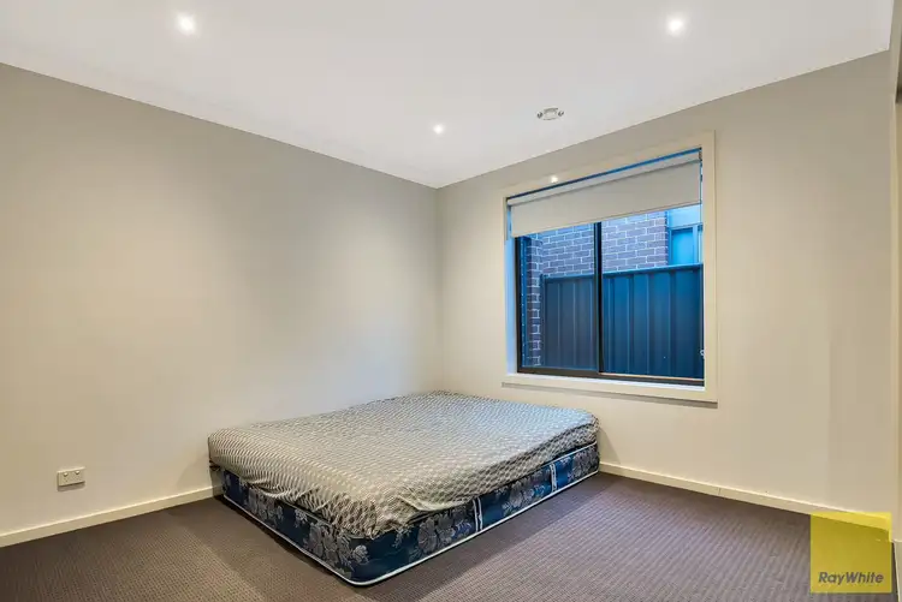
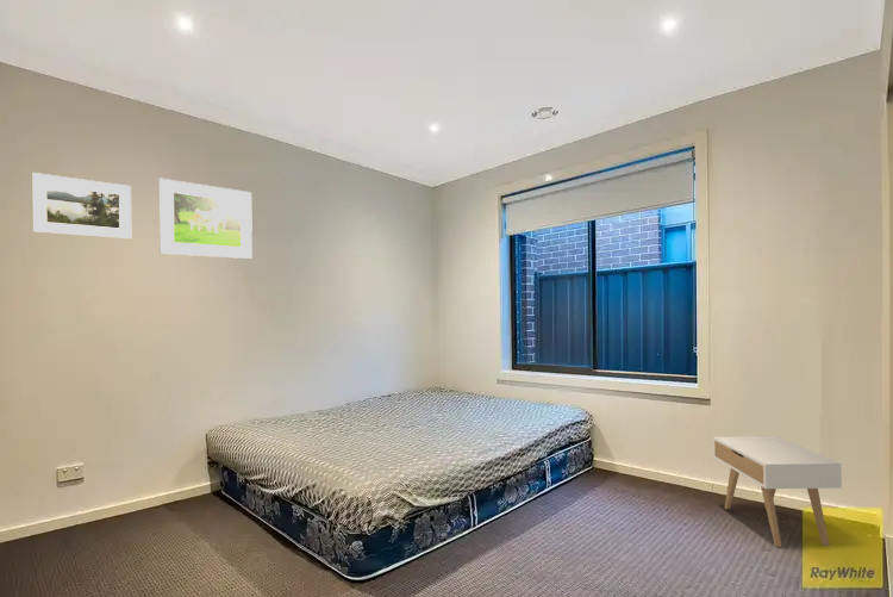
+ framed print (83, 207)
+ nightstand (772, 487)
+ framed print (208, 220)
